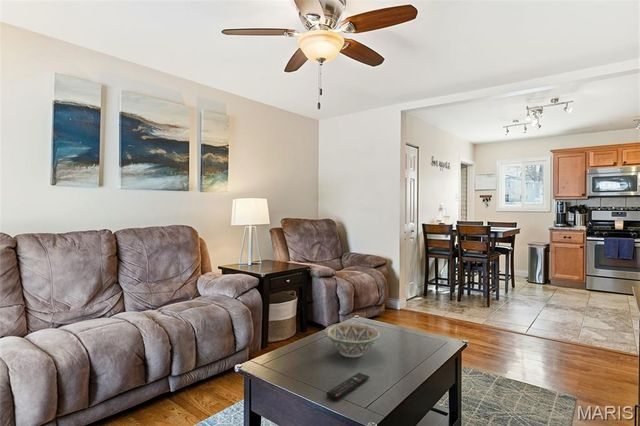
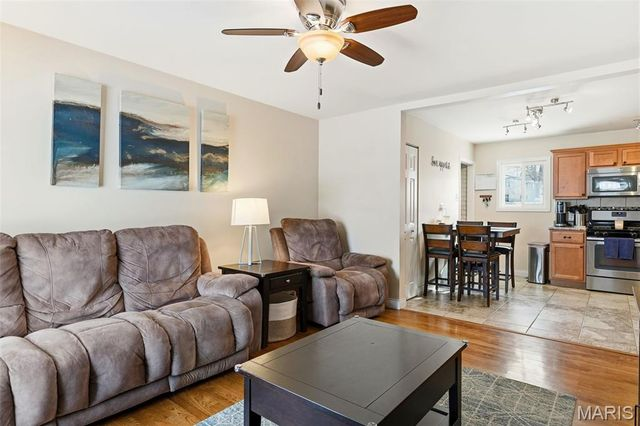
- remote control (348, 385)
- decorative bowl (351, 342)
